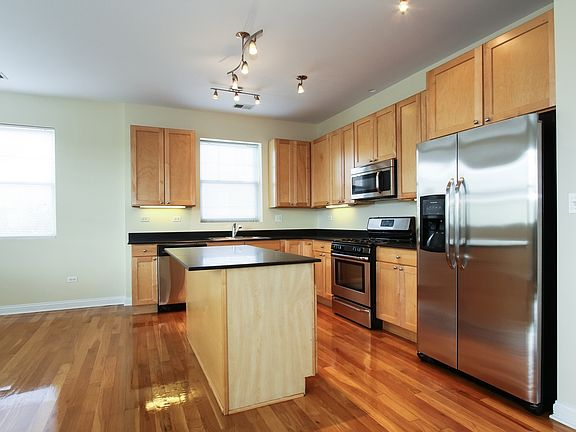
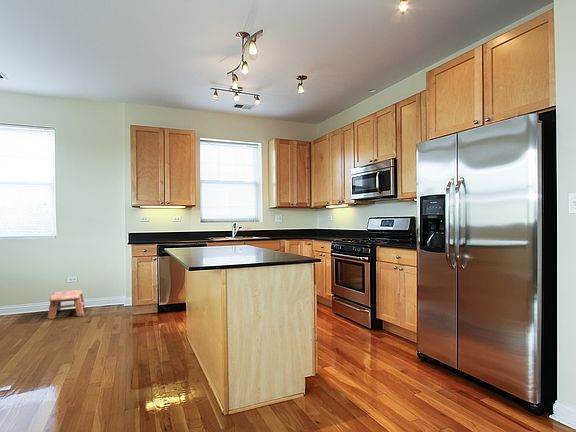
+ stool (68, 305)
